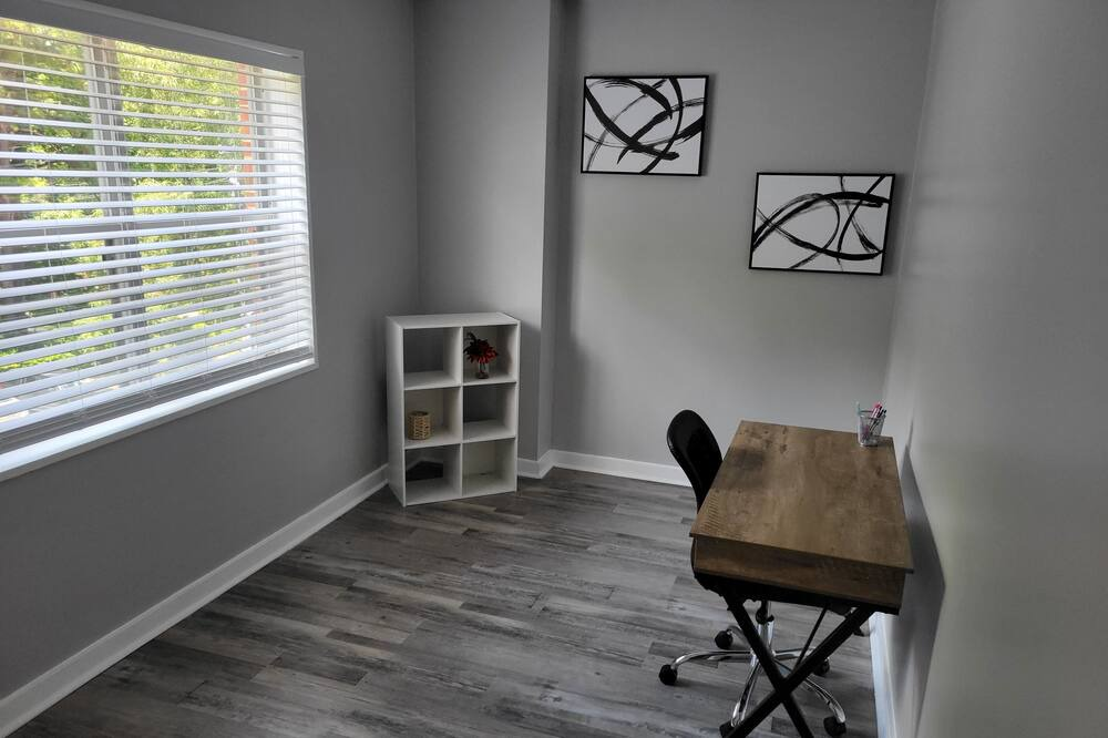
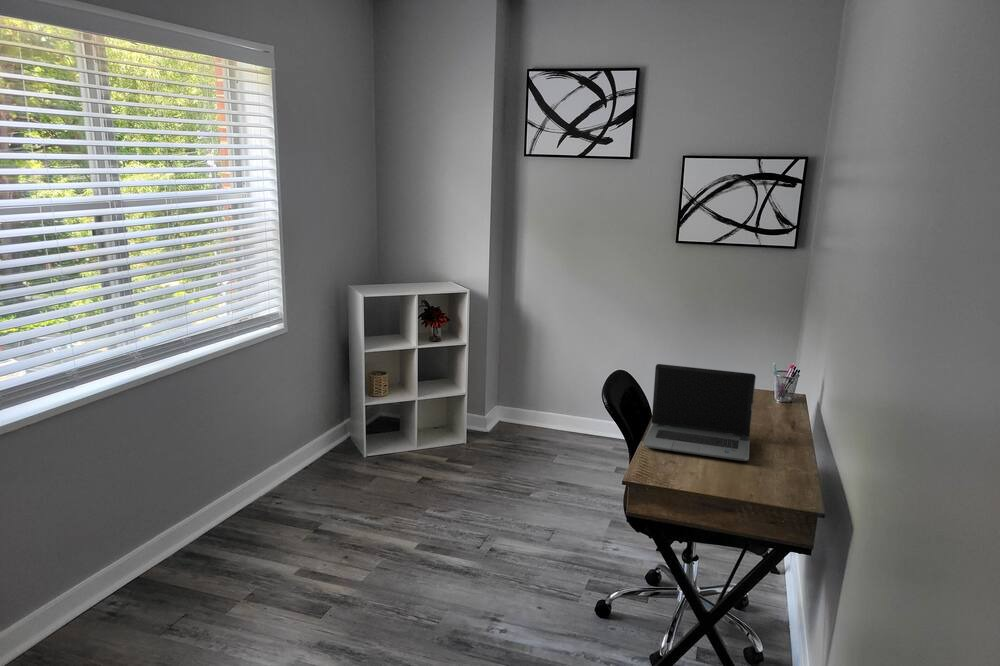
+ laptop computer (699, 411)
